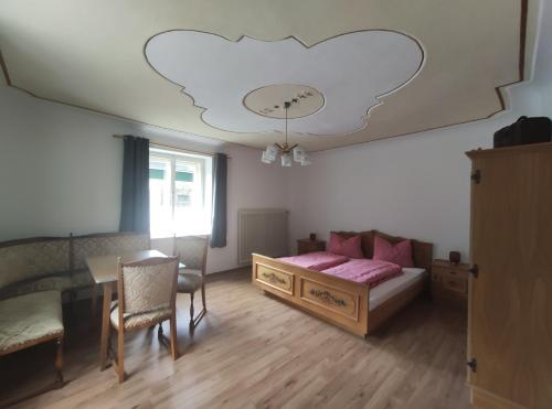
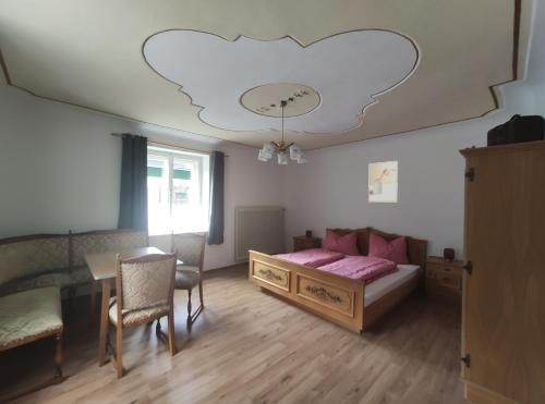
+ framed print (383, 182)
